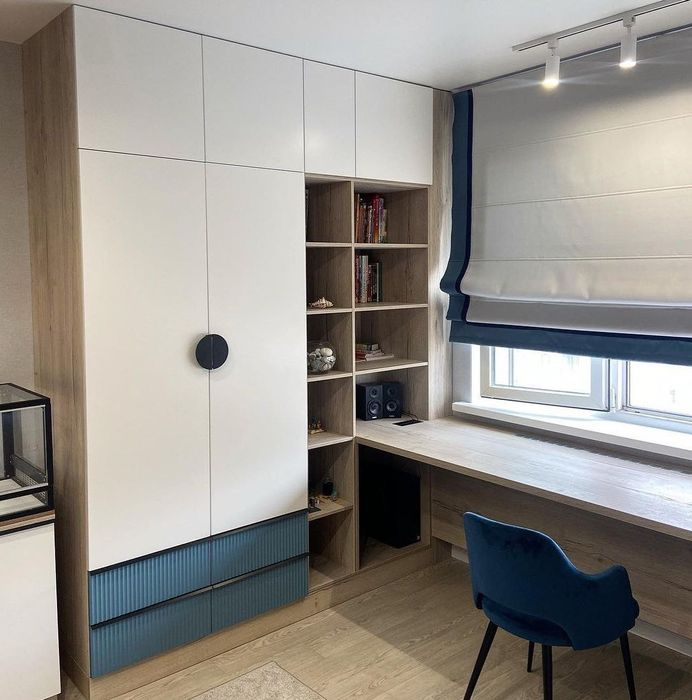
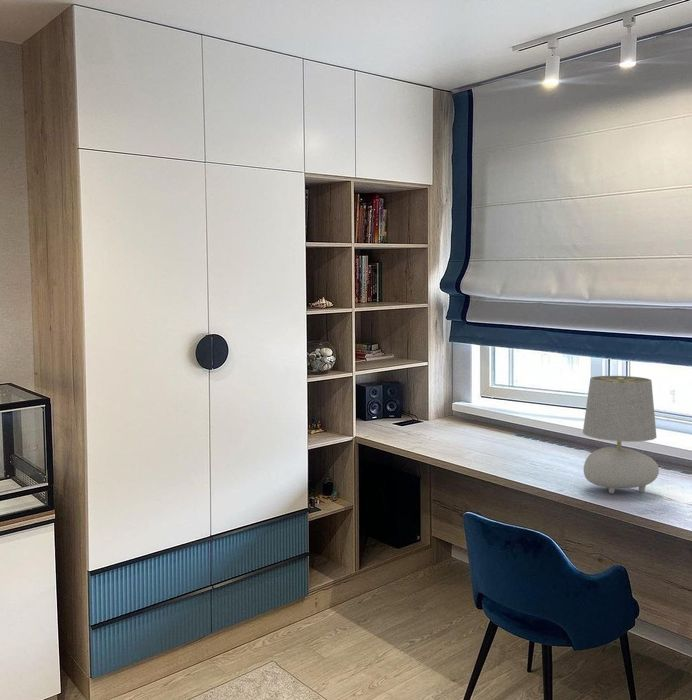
+ table lamp (620, 435)
